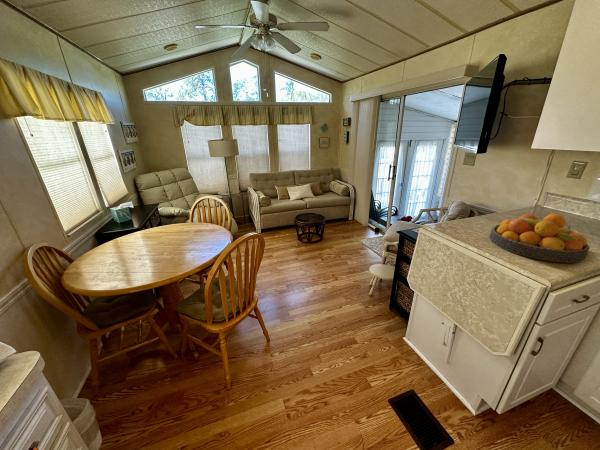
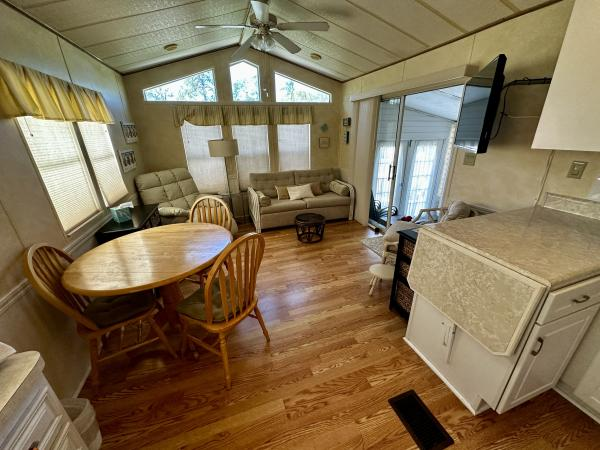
- fruit bowl (537, 231)
